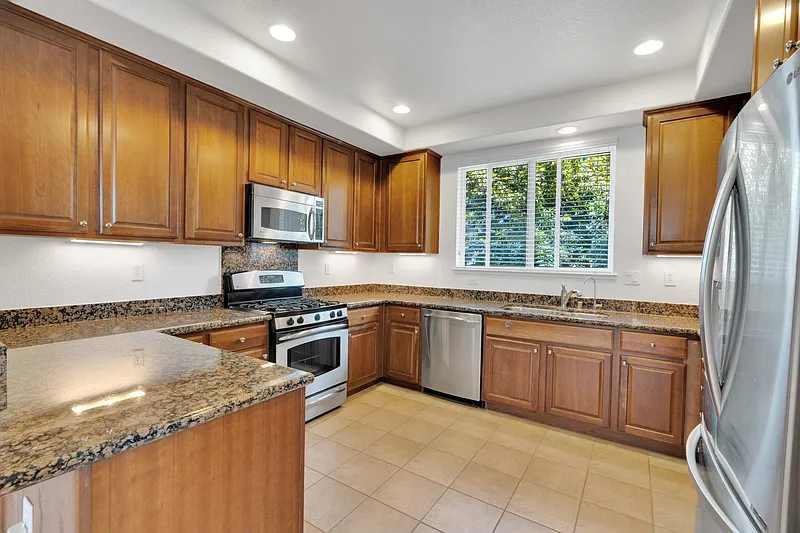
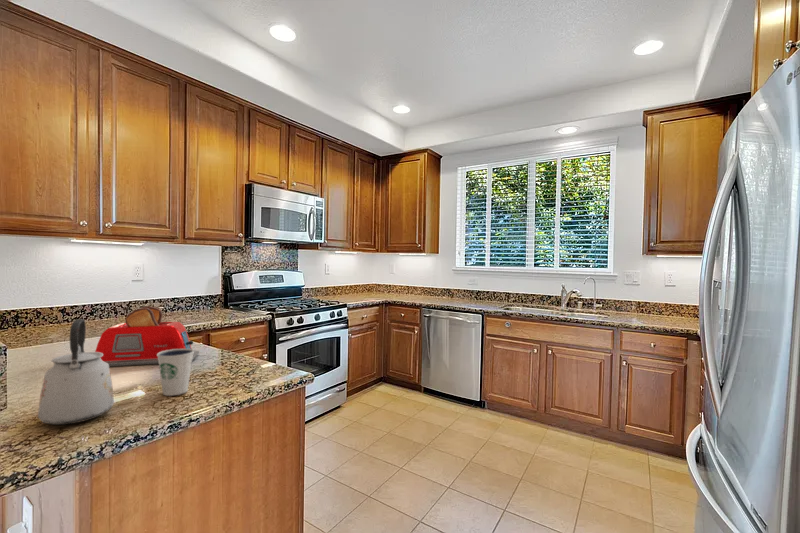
+ toaster (145, 333)
+ dixie cup (175, 372)
+ kettle (79, 366)
